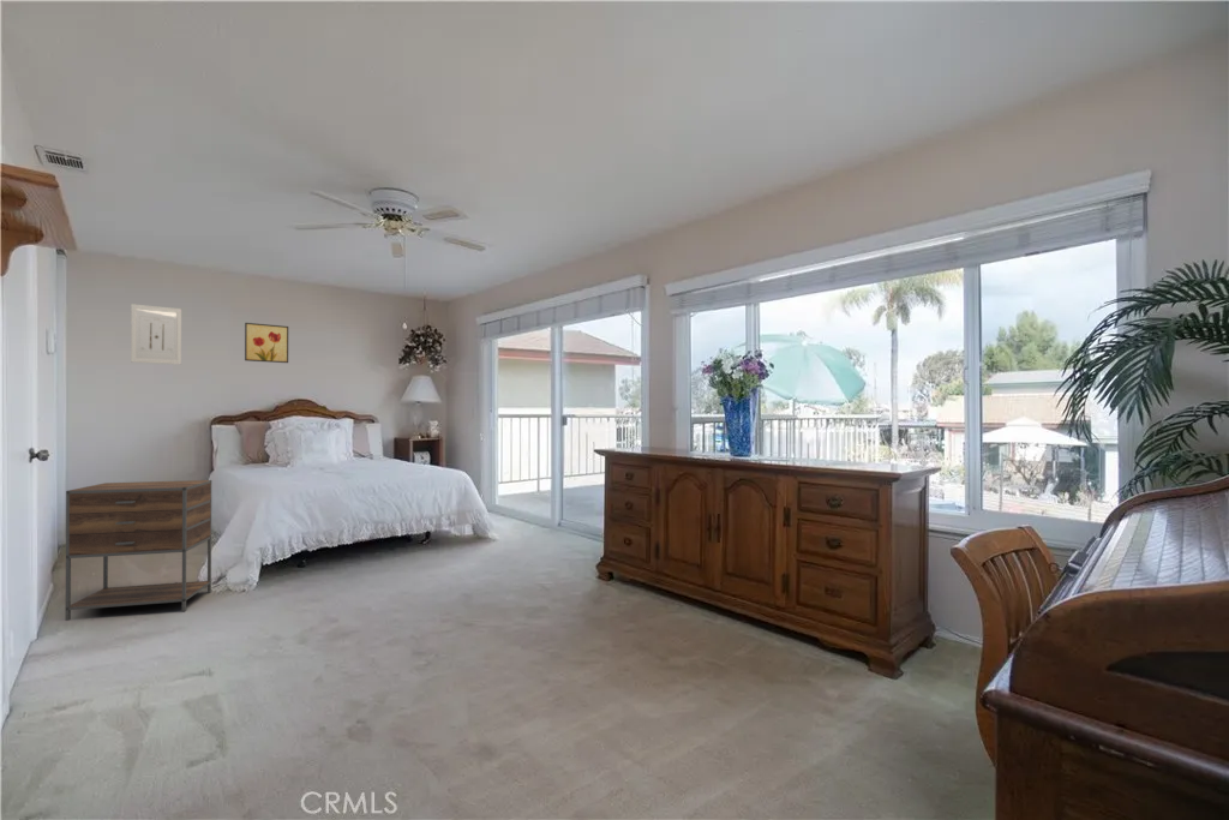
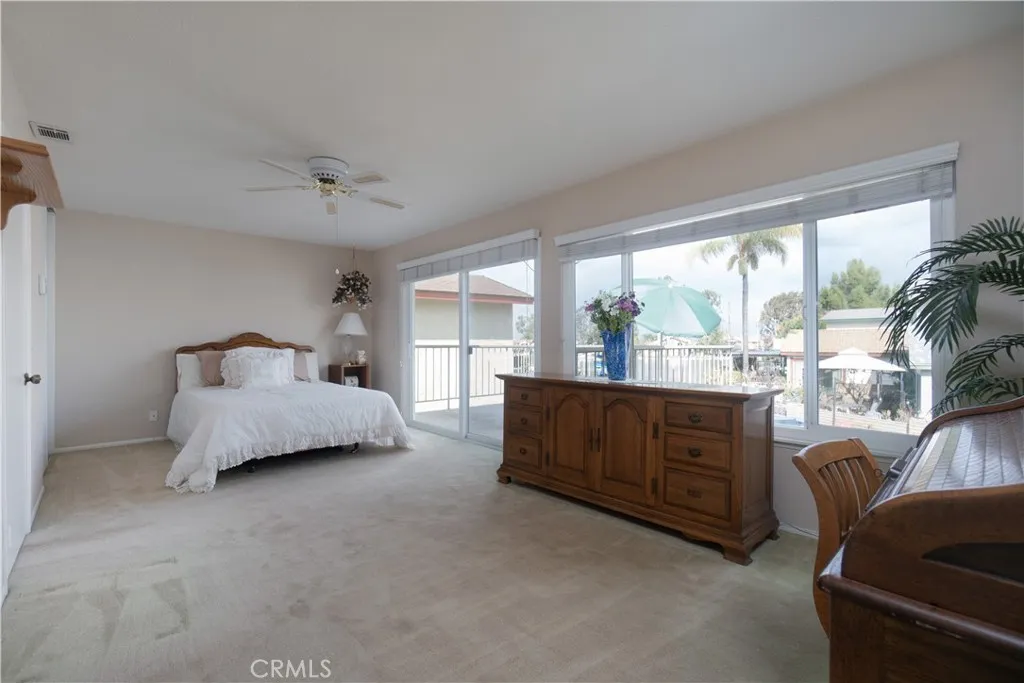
- nightstand (142, 545)
- wall art (156, 334)
- wall art (266, 342)
